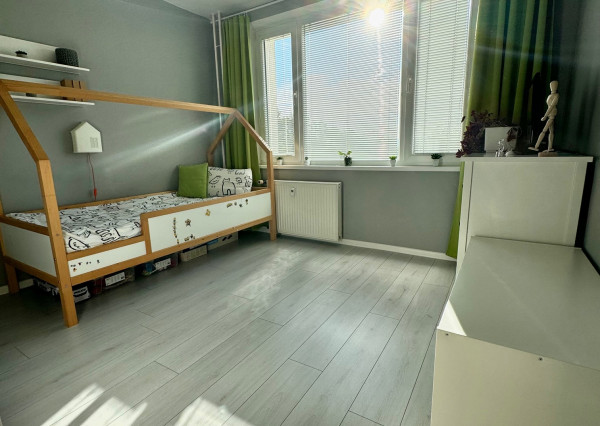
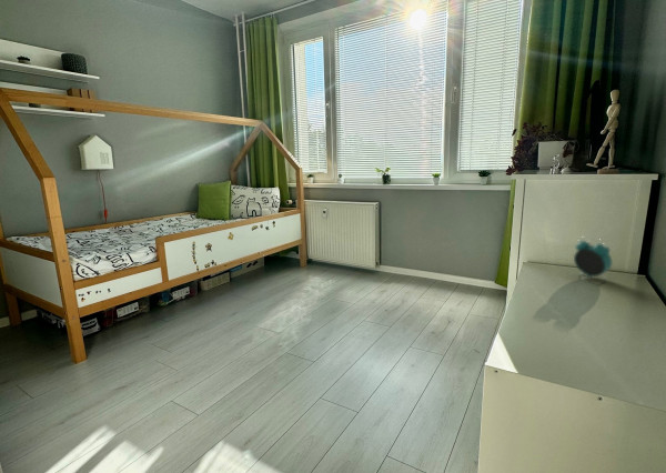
+ alarm clock (592, 256)
